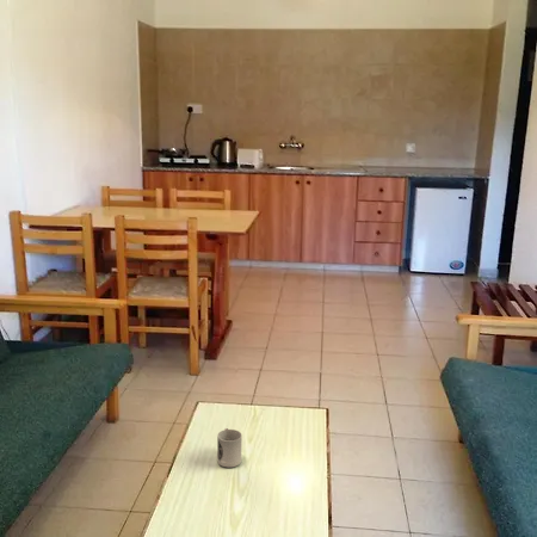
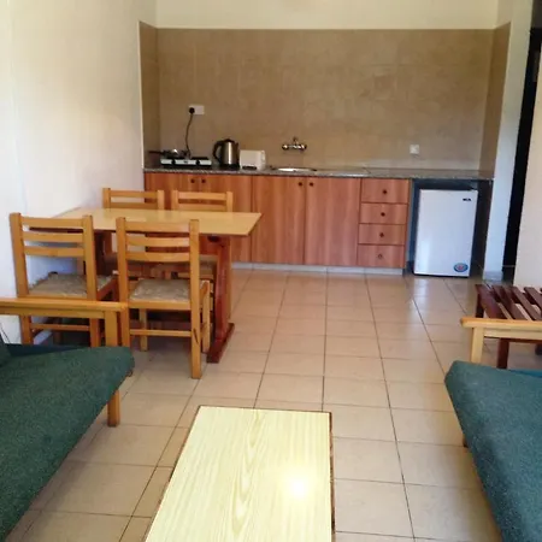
- cup (228, 445)
